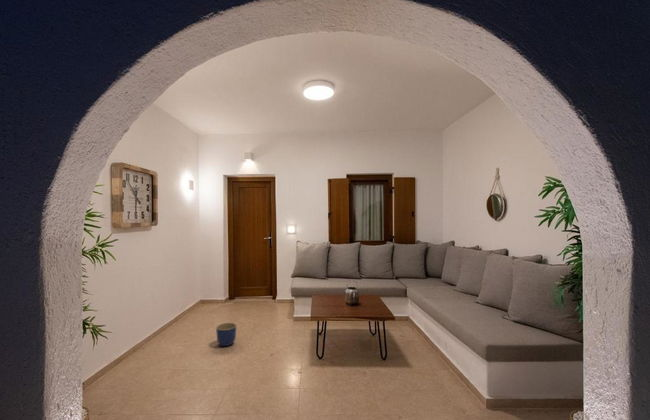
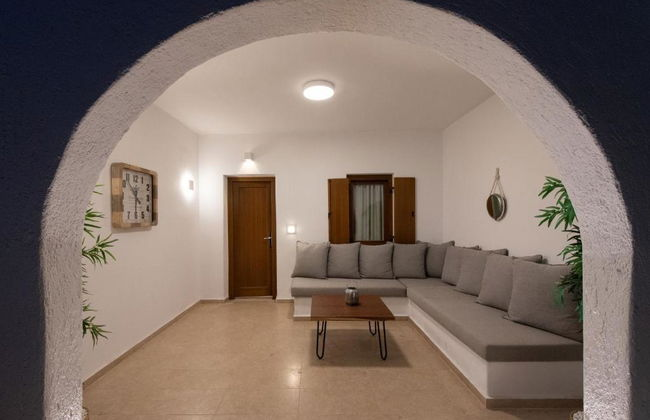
- planter (226, 335)
